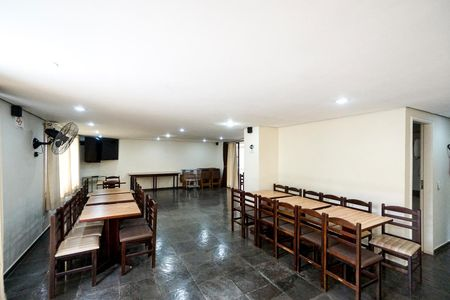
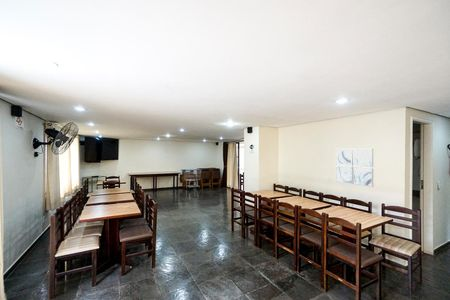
+ wall art (353, 165)
